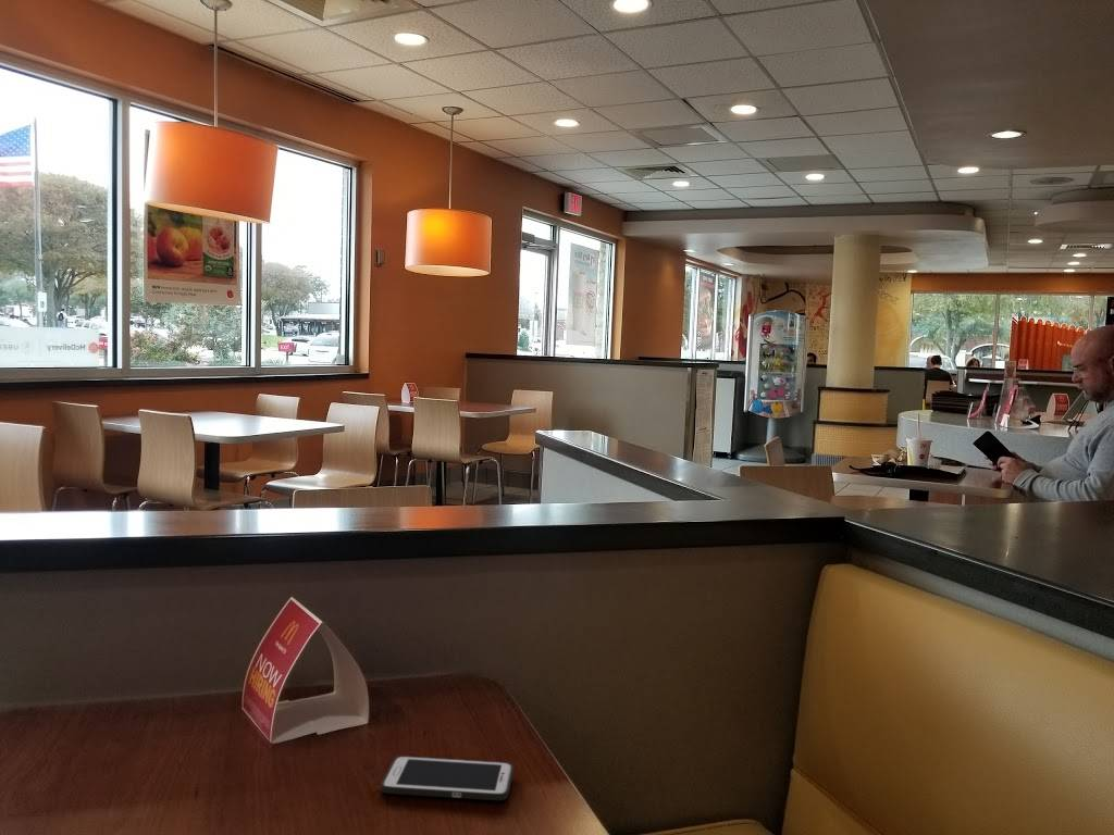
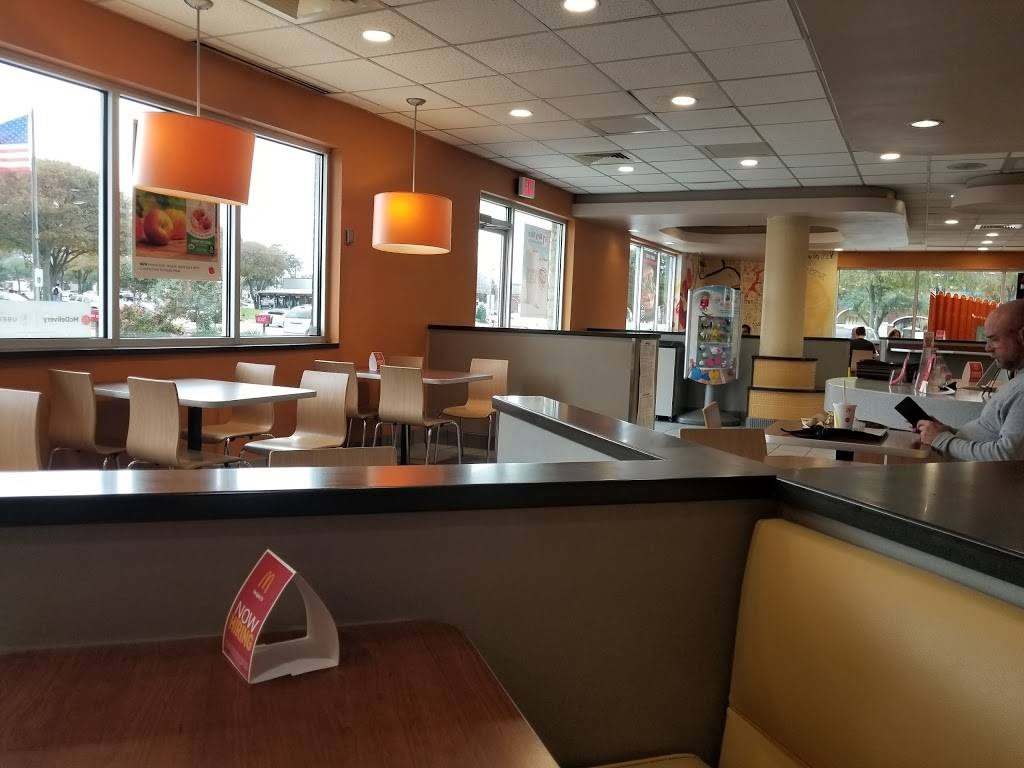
- cell phone (448, 777)
